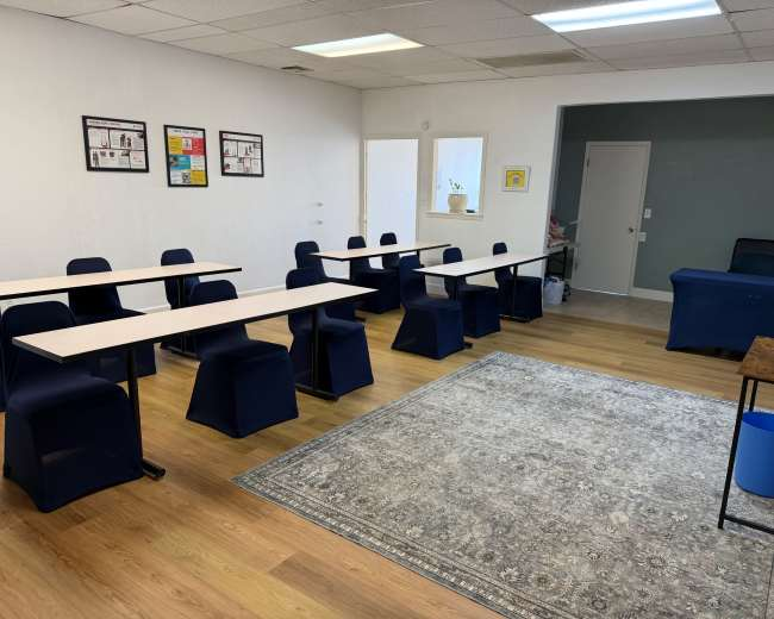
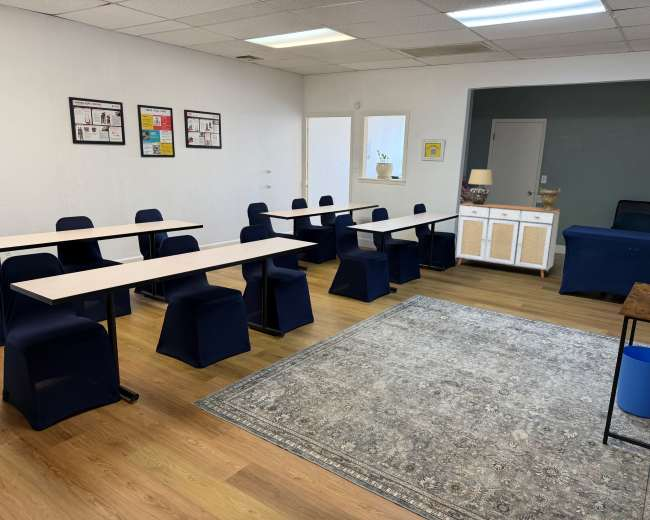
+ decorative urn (548, 198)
+ table lamp (479, 186)
+ sideboard (505, 238)
